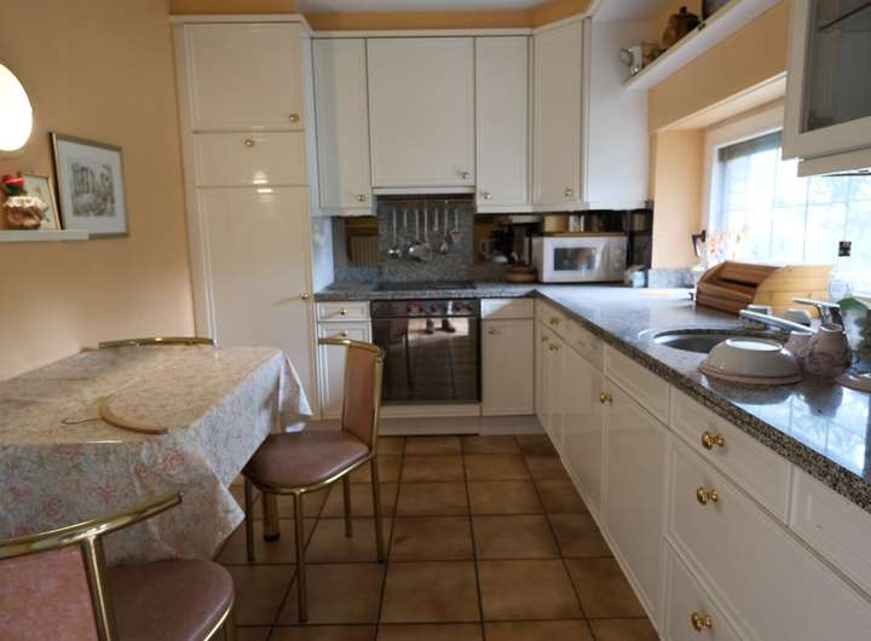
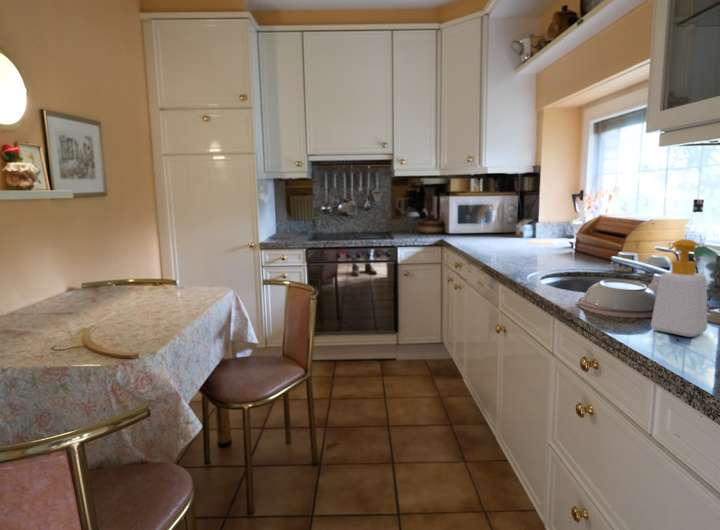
+ soap bottle (678, 286)
